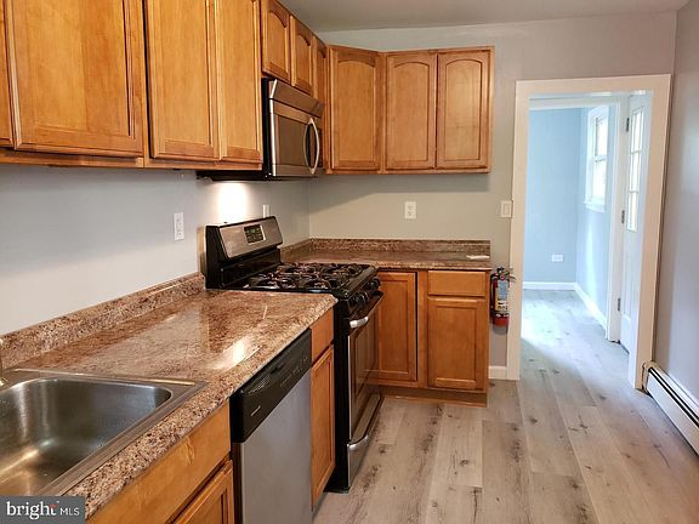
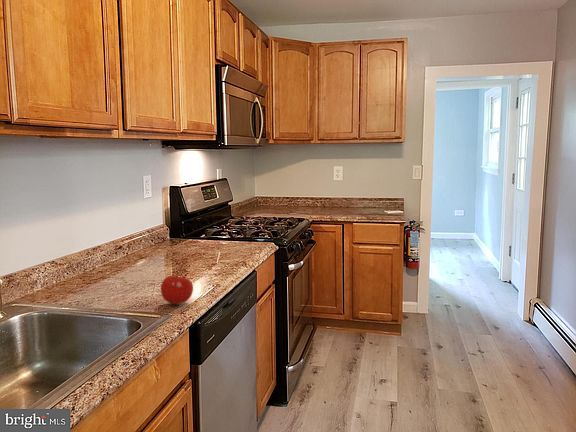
+ fruit (176, 287)
